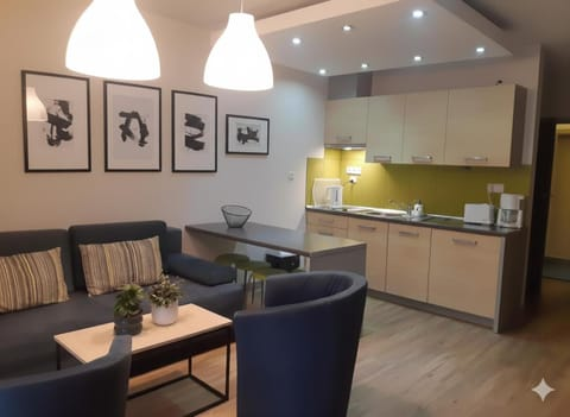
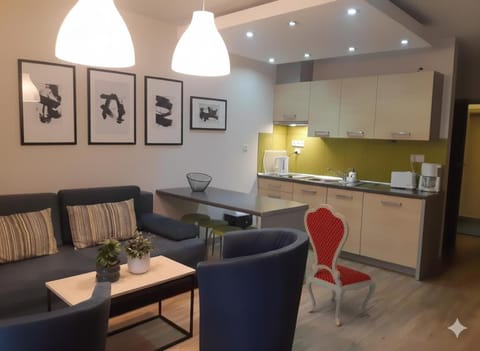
+ dining chair (337, 258)
